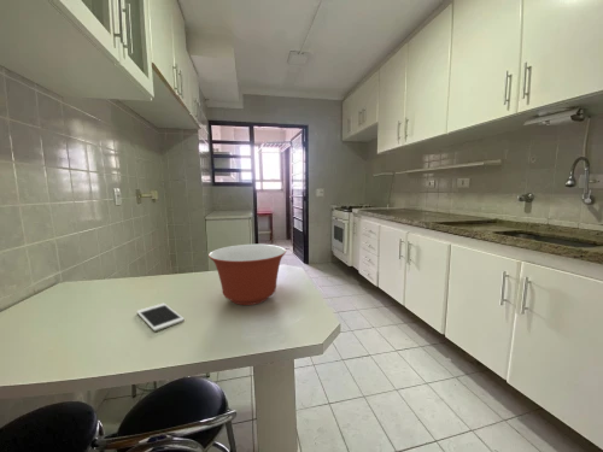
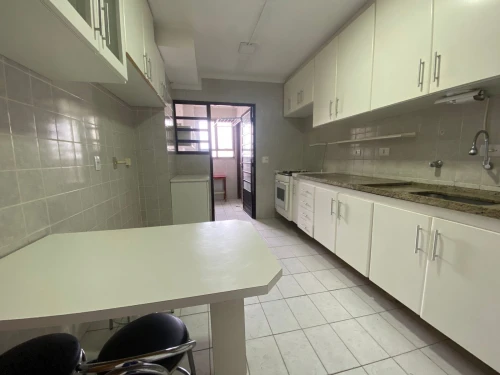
- mixing bowl (248, 274)
- cell phone (159, 315)
